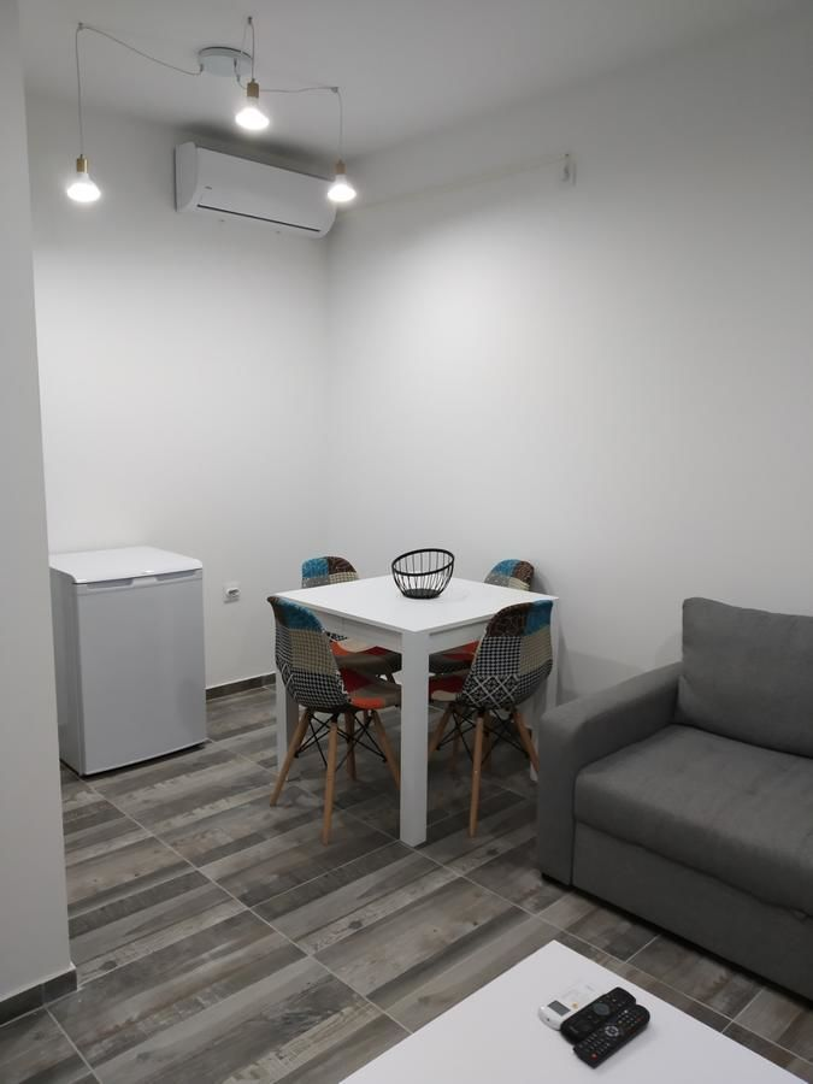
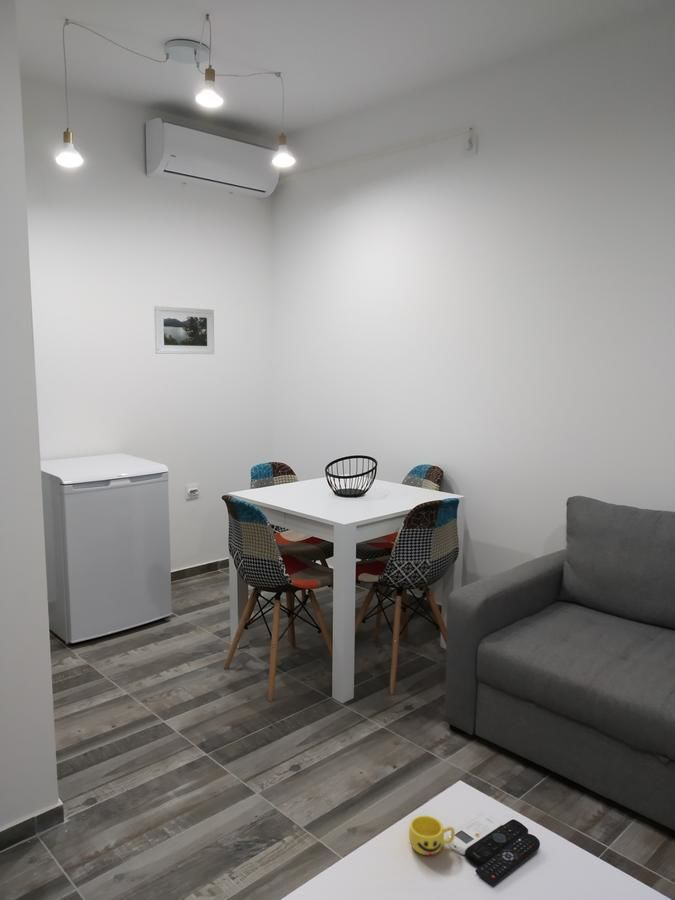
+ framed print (185, 331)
+ cup (431, 835)
